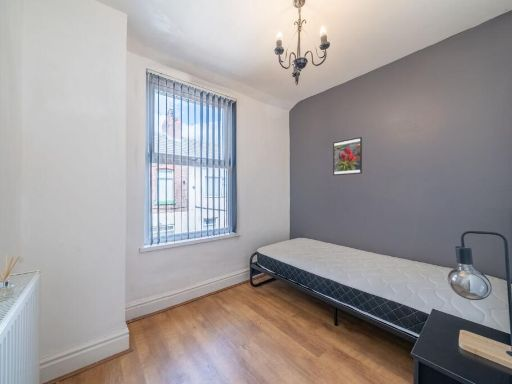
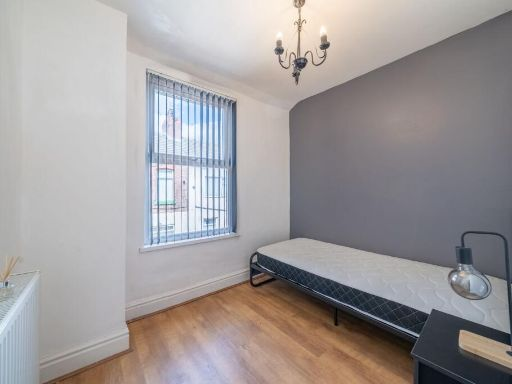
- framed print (346, 157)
